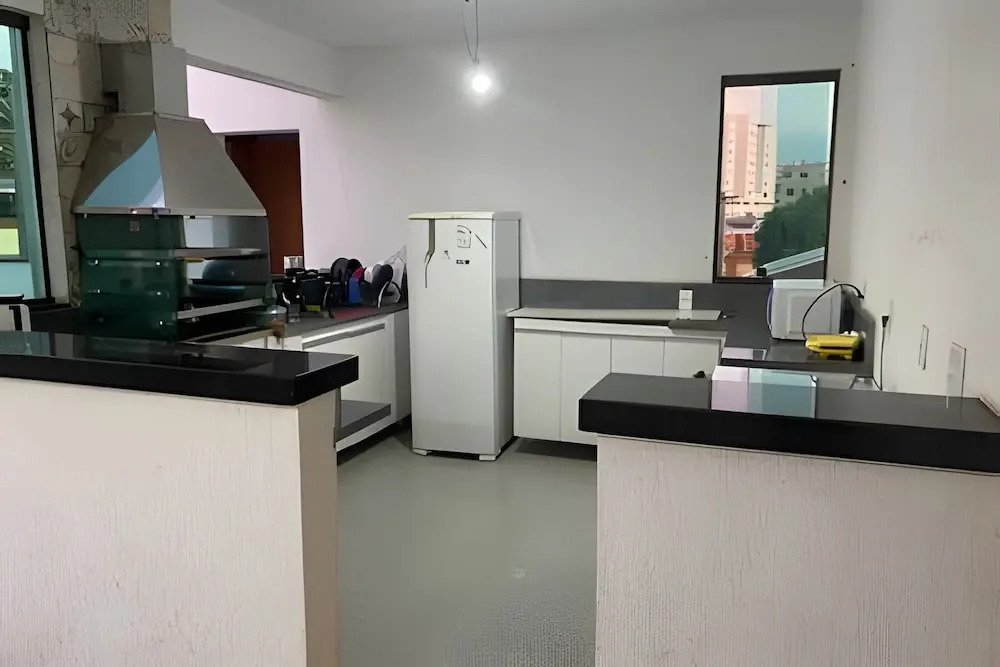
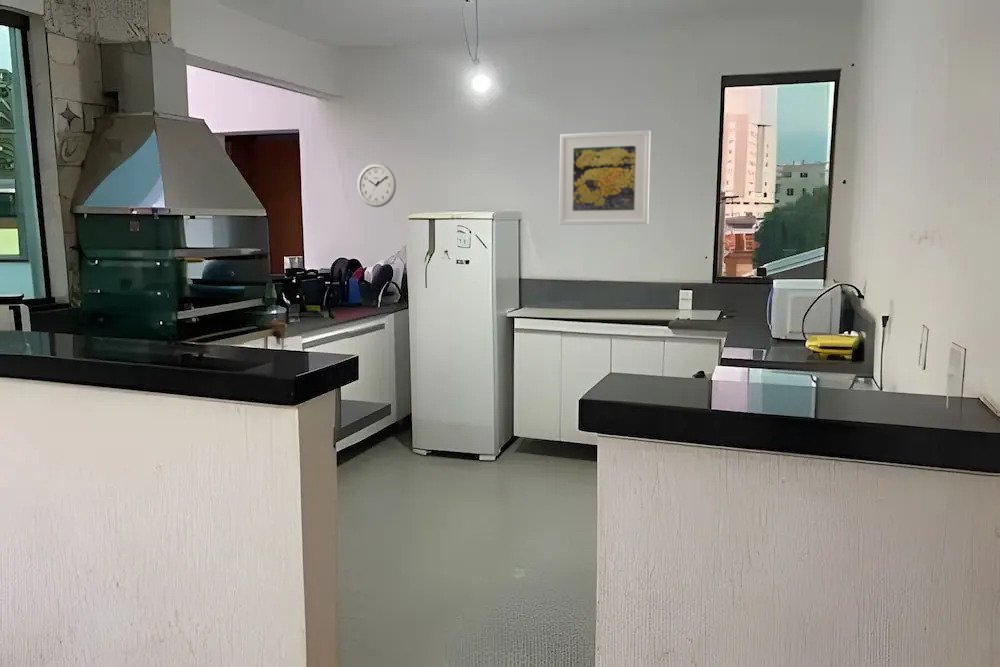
+ wall clock (376, 185)
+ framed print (603, 178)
